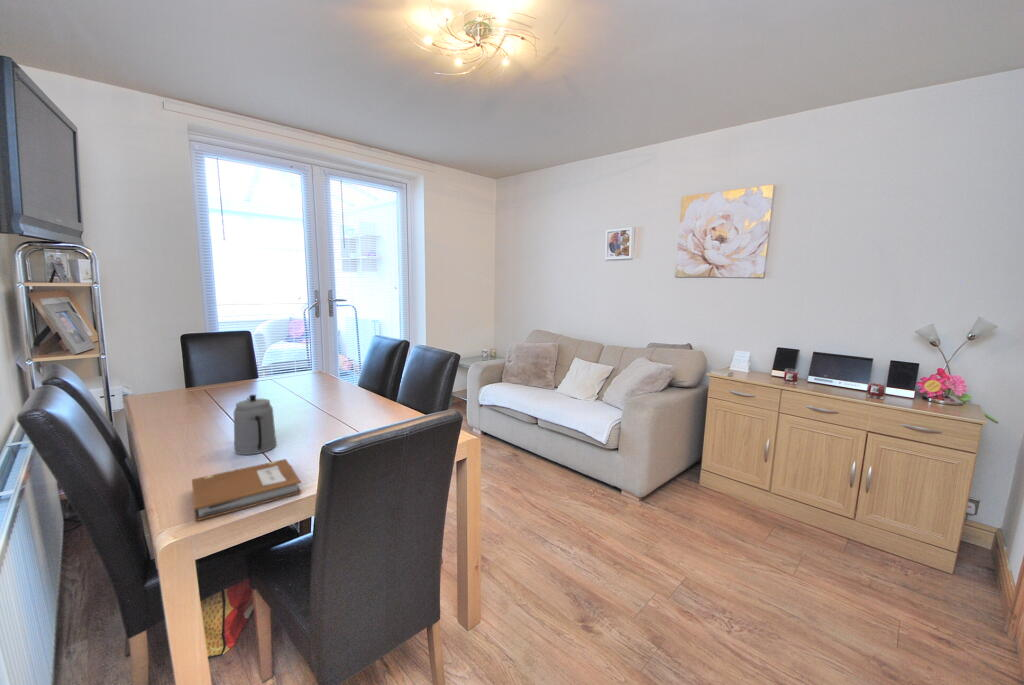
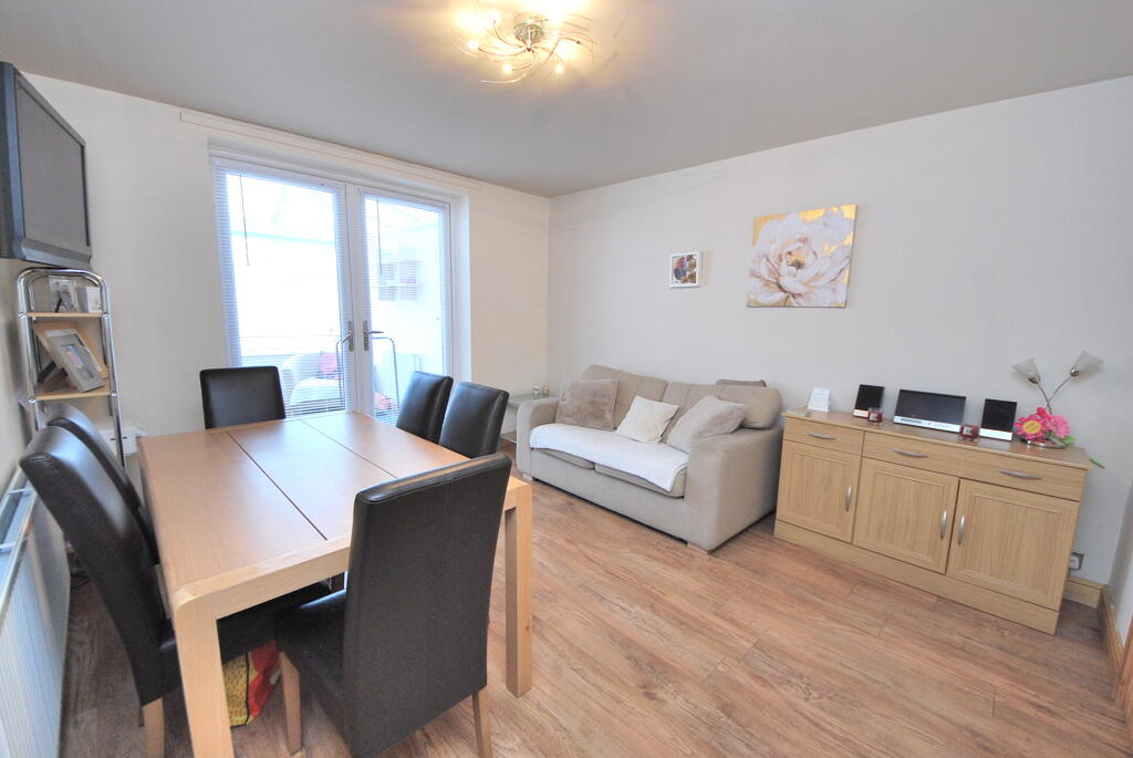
- notebook (248, 484)
- teapot (253, 420)
